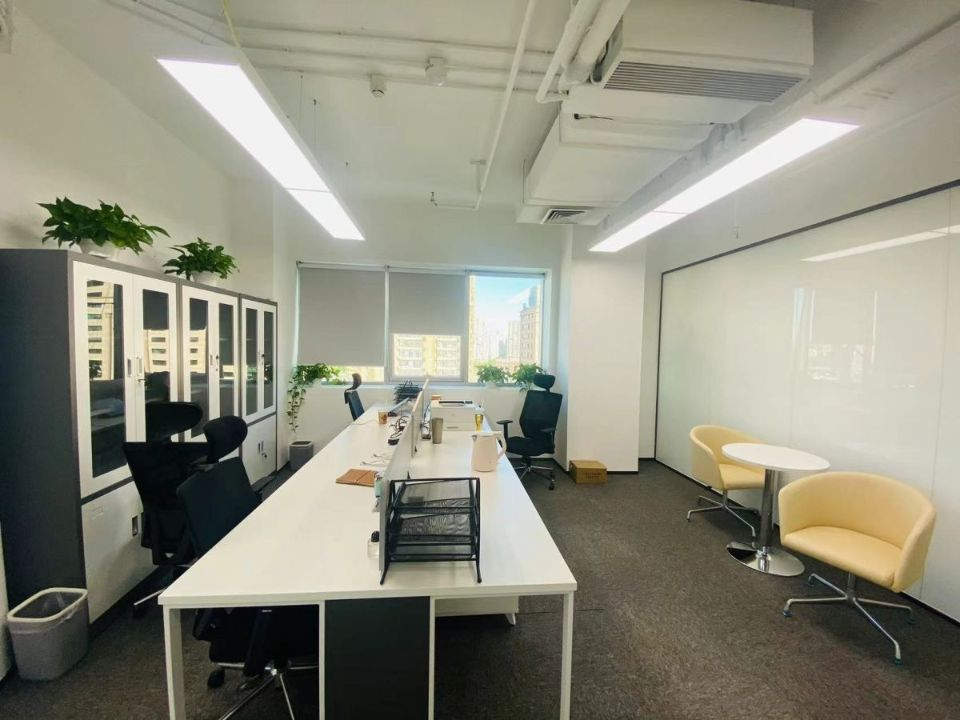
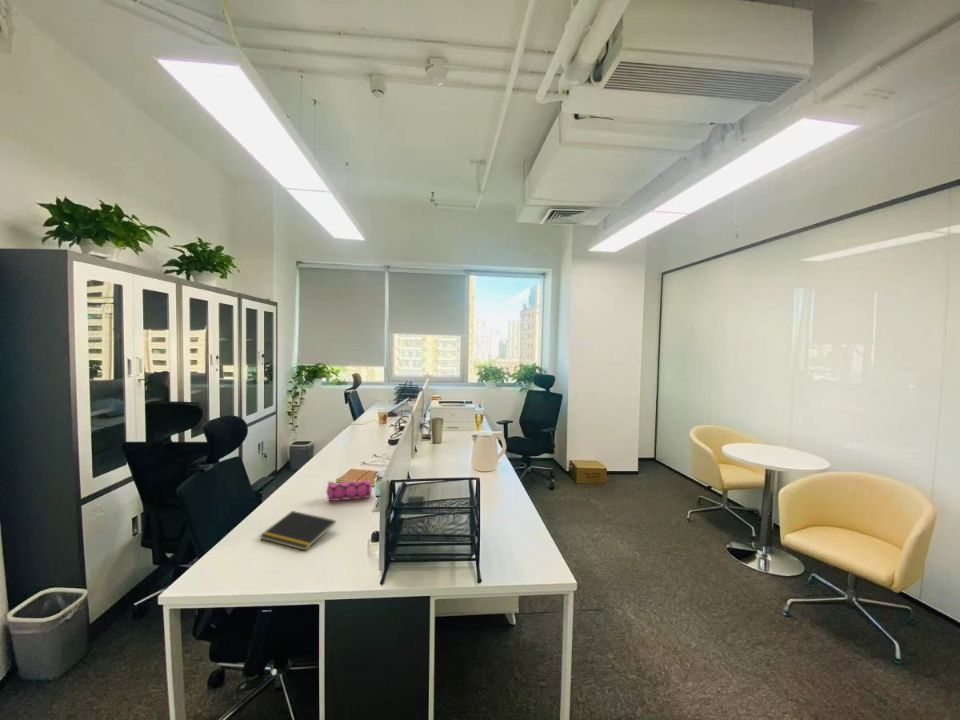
+ notepad (298, 529)
+ pencil case (349, 489)
